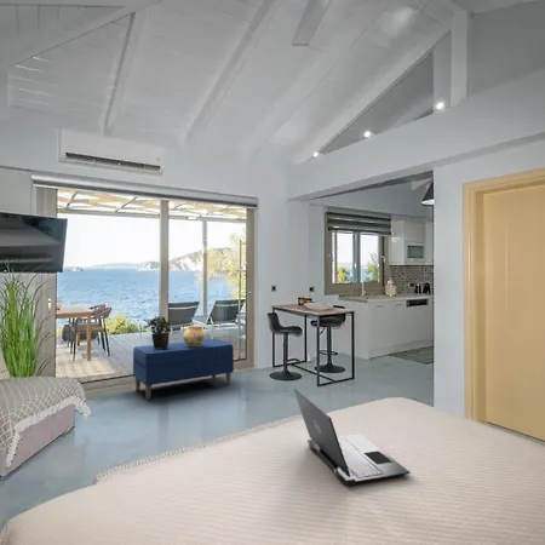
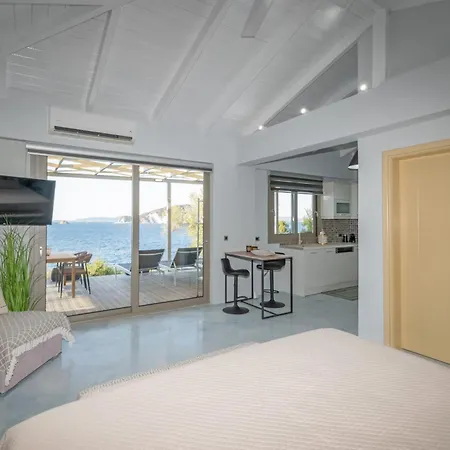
- bench (184, 366)
- potted plant (159, 331)
- laptop (346, 436)
- ceramic pot (194, 335)
